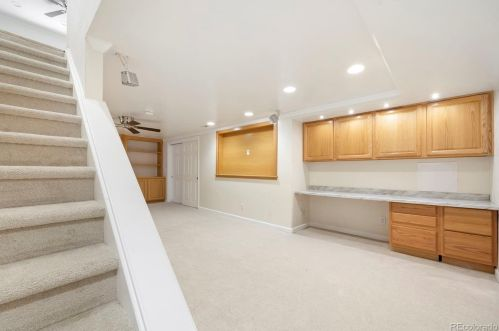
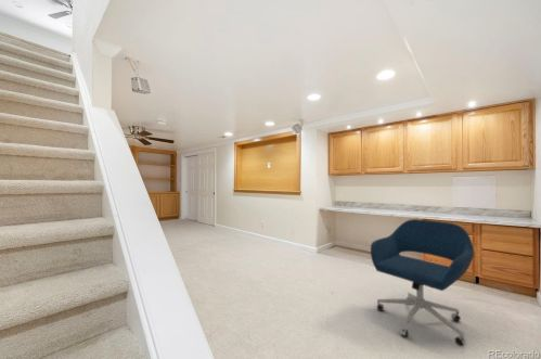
+ office chair (421, 272)
